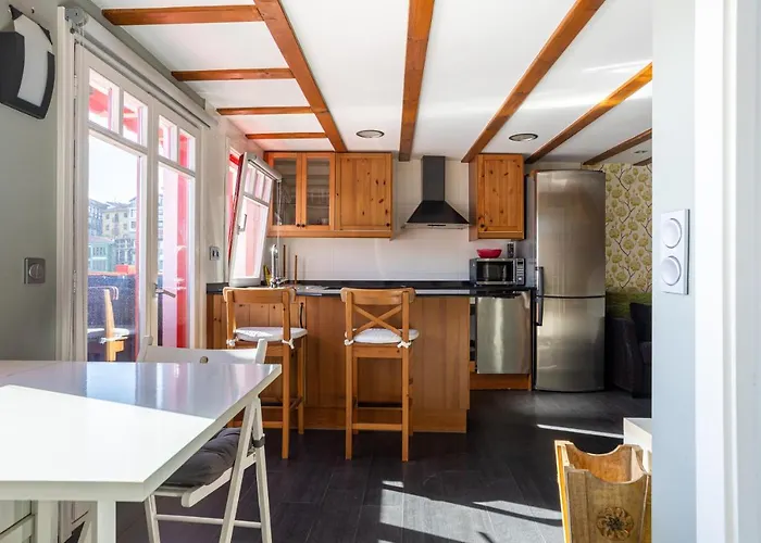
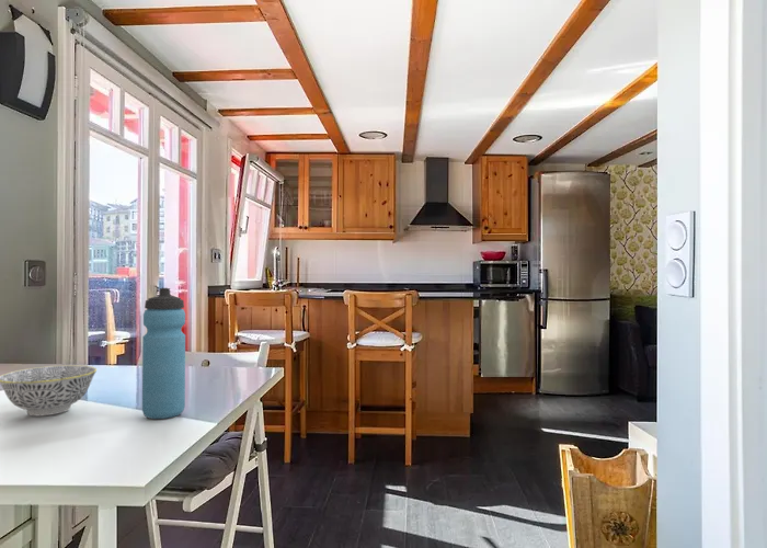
+ water bottle (163, 351)
+ bowl (48, 391)
